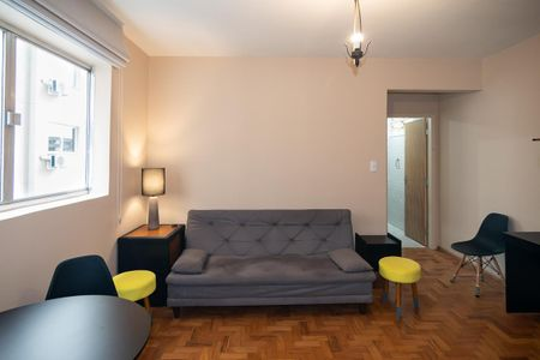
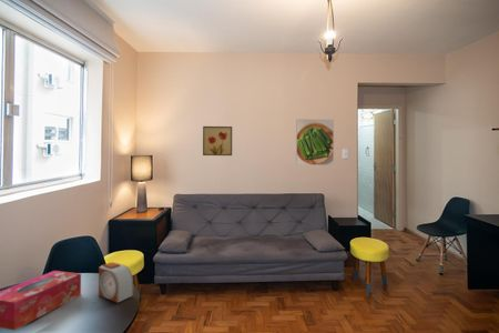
+ alarm clock (114, 280)
+ wall art (217, 141)
+ tissue box (37, 295)
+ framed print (314, 142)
